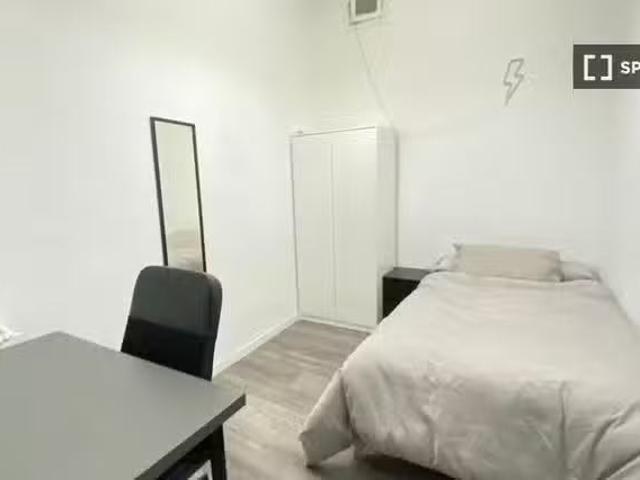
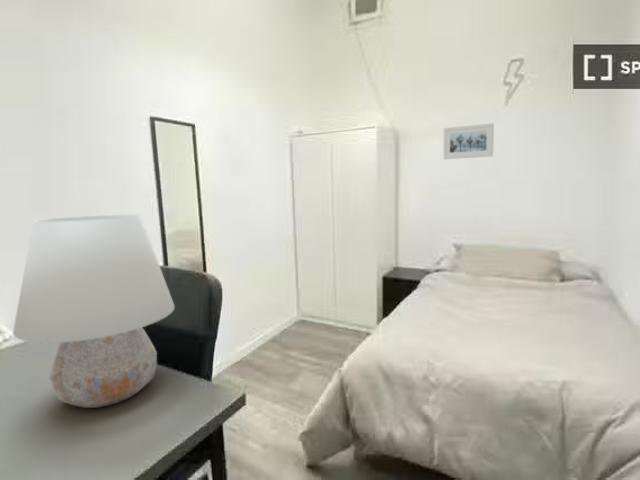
+ table lamp (99, 306)
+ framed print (467, 141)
